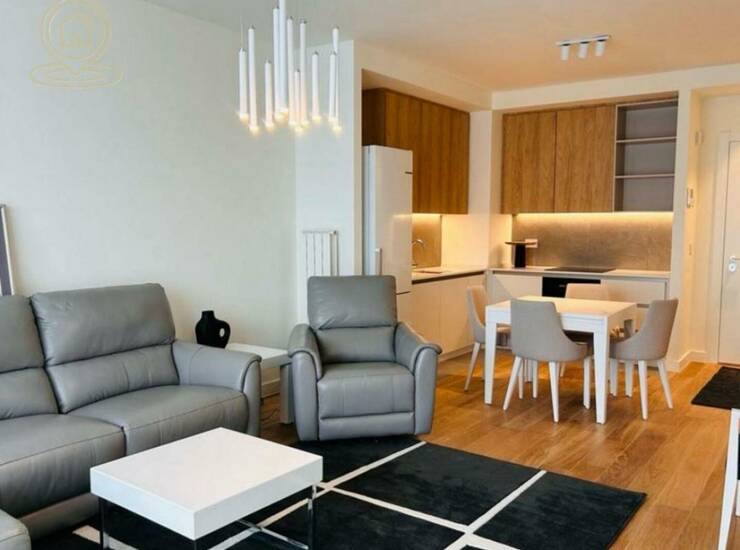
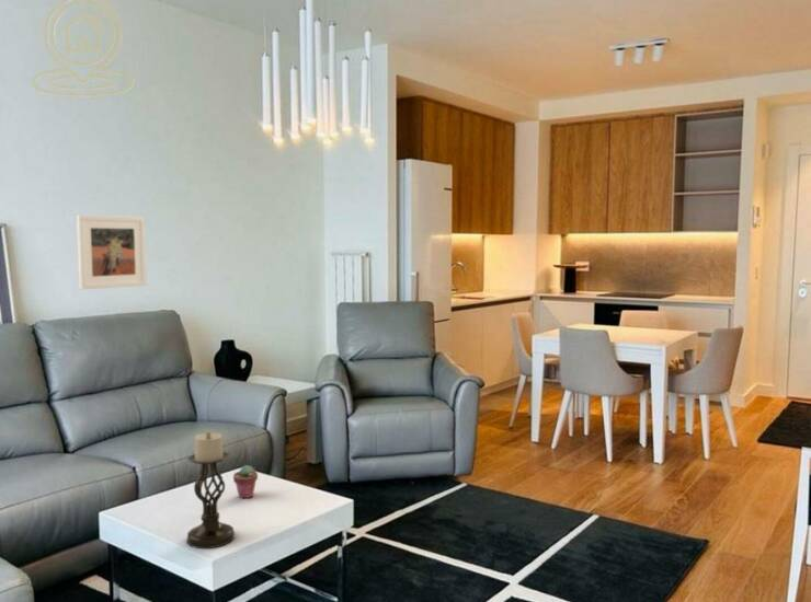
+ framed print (113, 252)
+ potted succulent (245, 479)
+ candle holder (209, 485)
